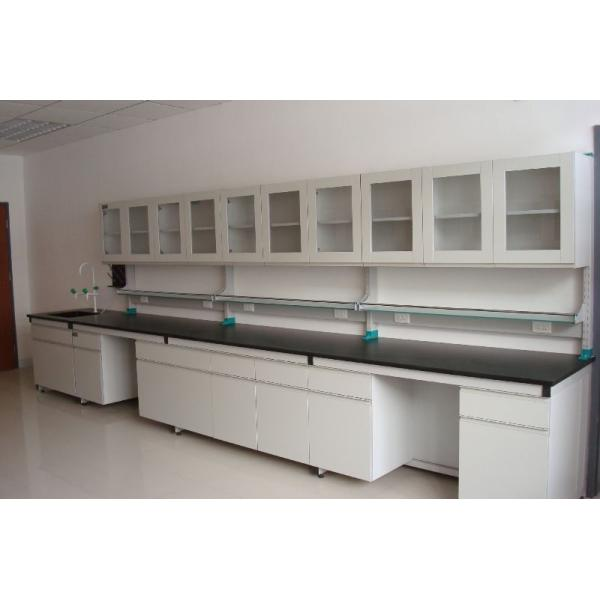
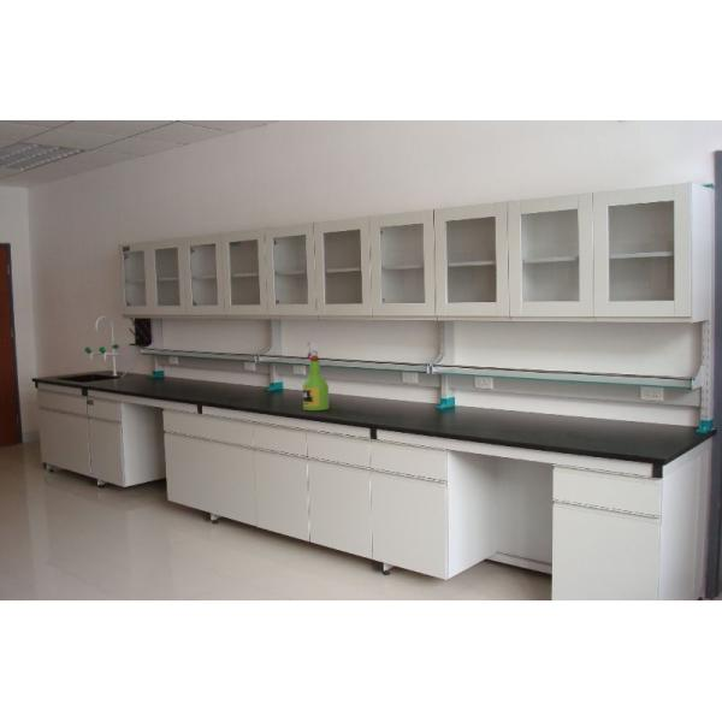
+ spray bottle (313, 375)
